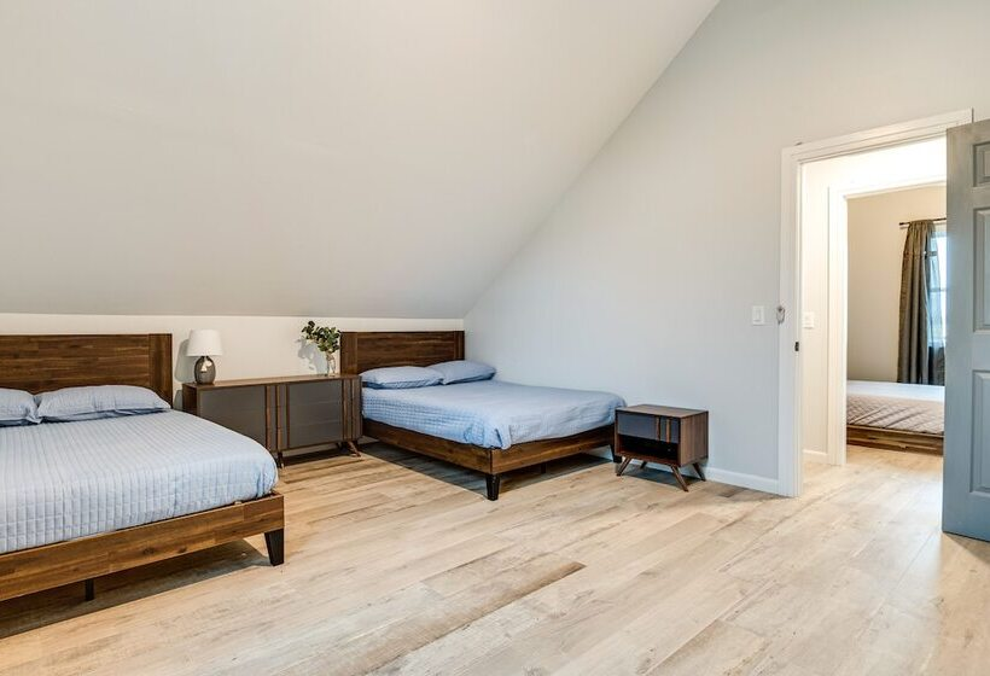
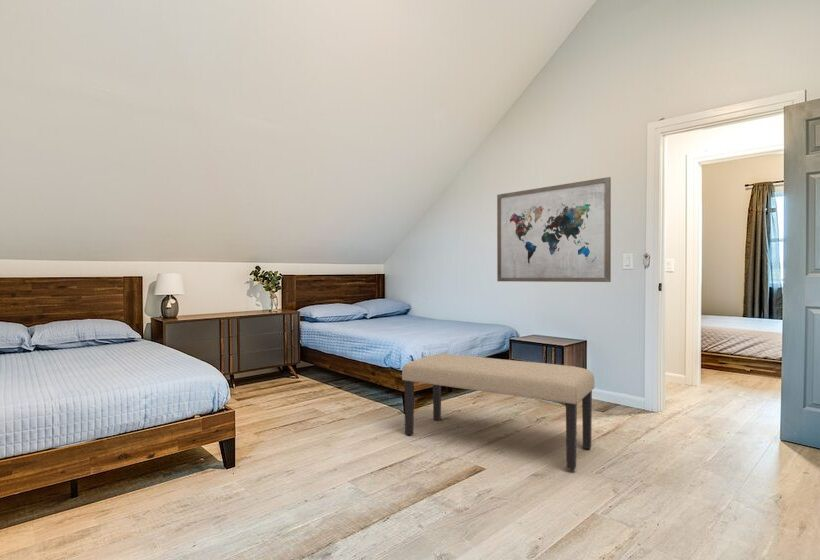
+ wall art (548, 234)
+ bench (494, 392)
